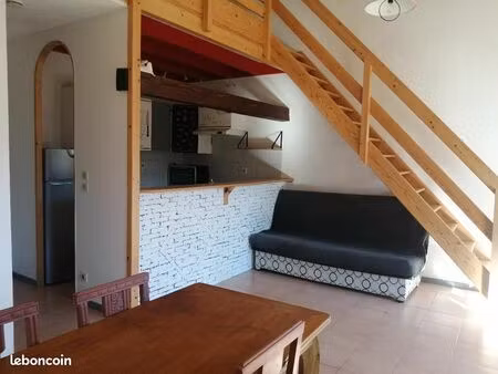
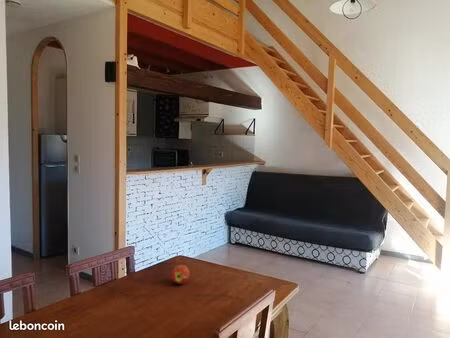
+ apple (180, 274)
